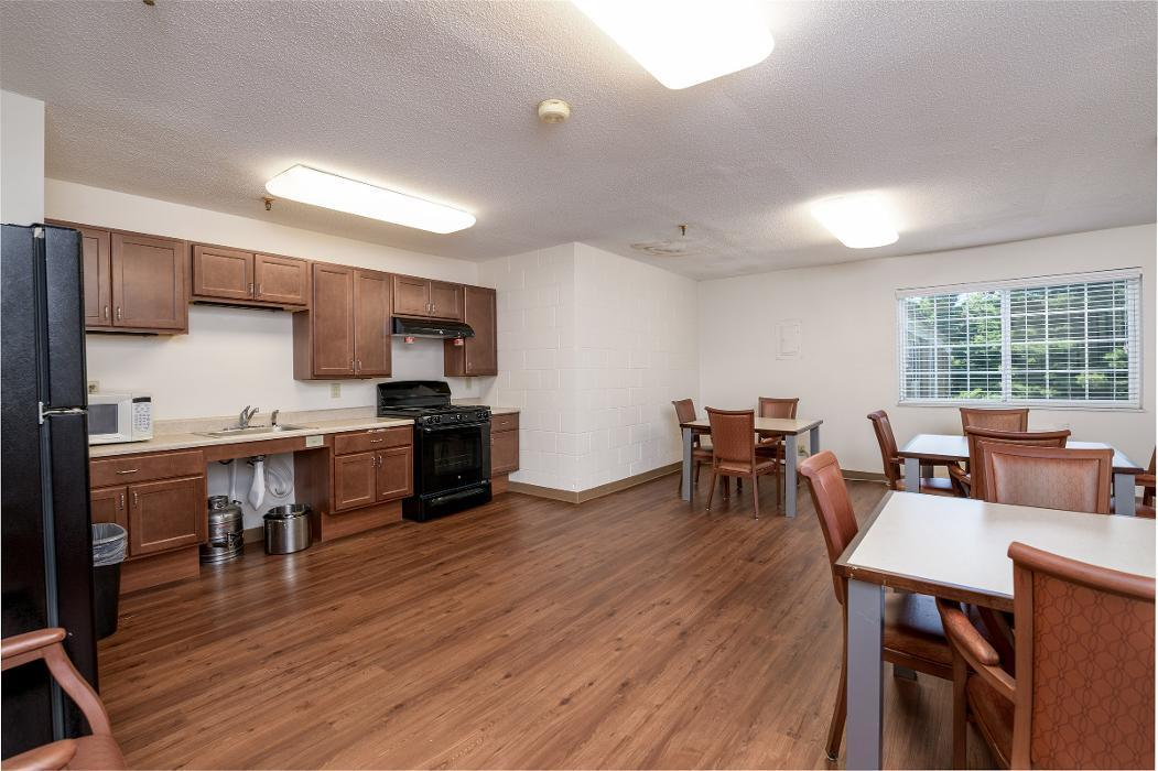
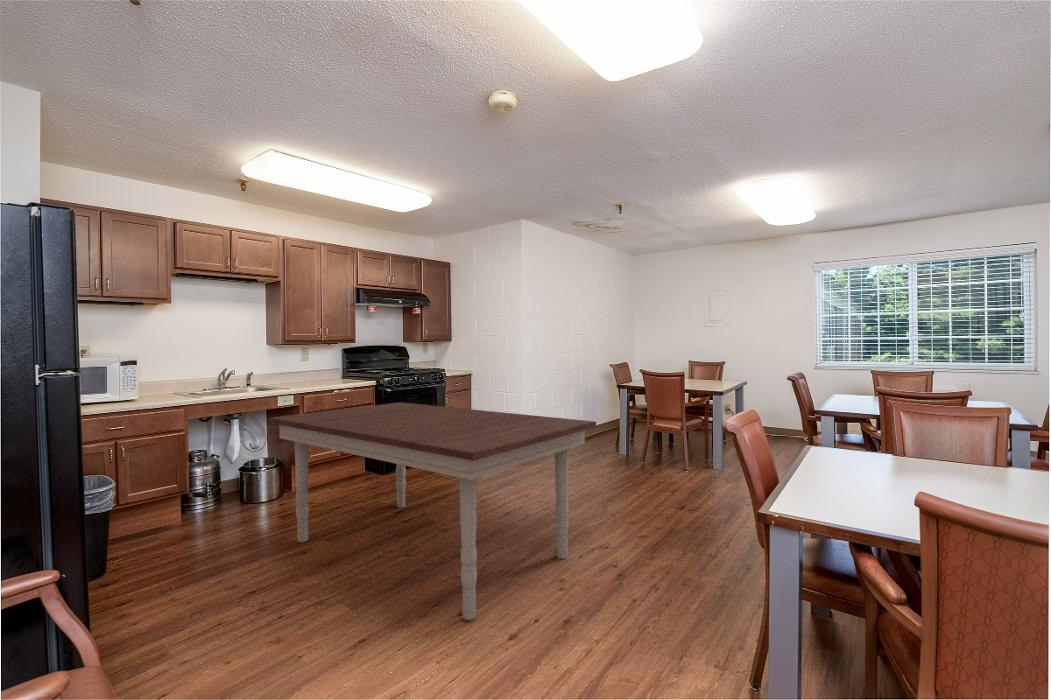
+ dining table (427, 470)
